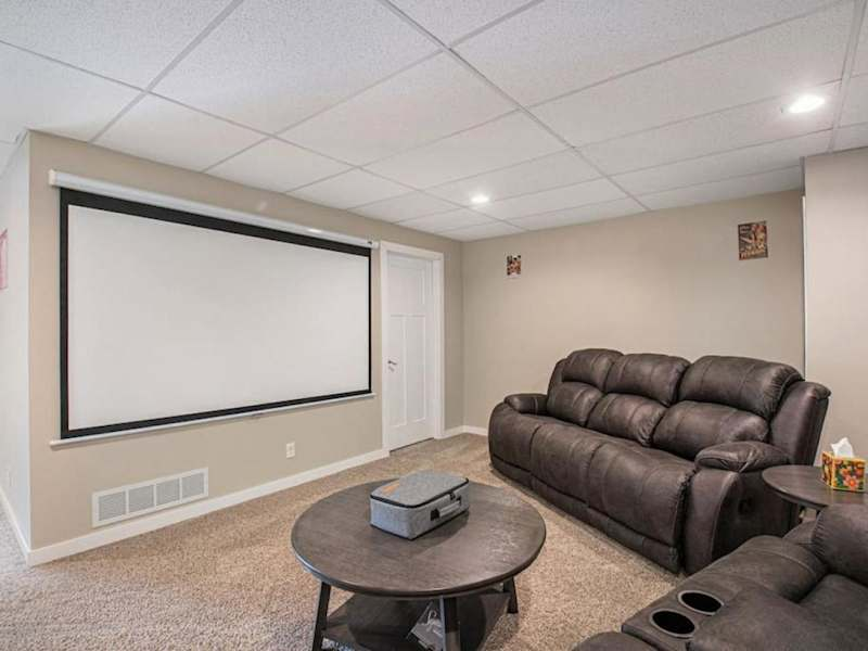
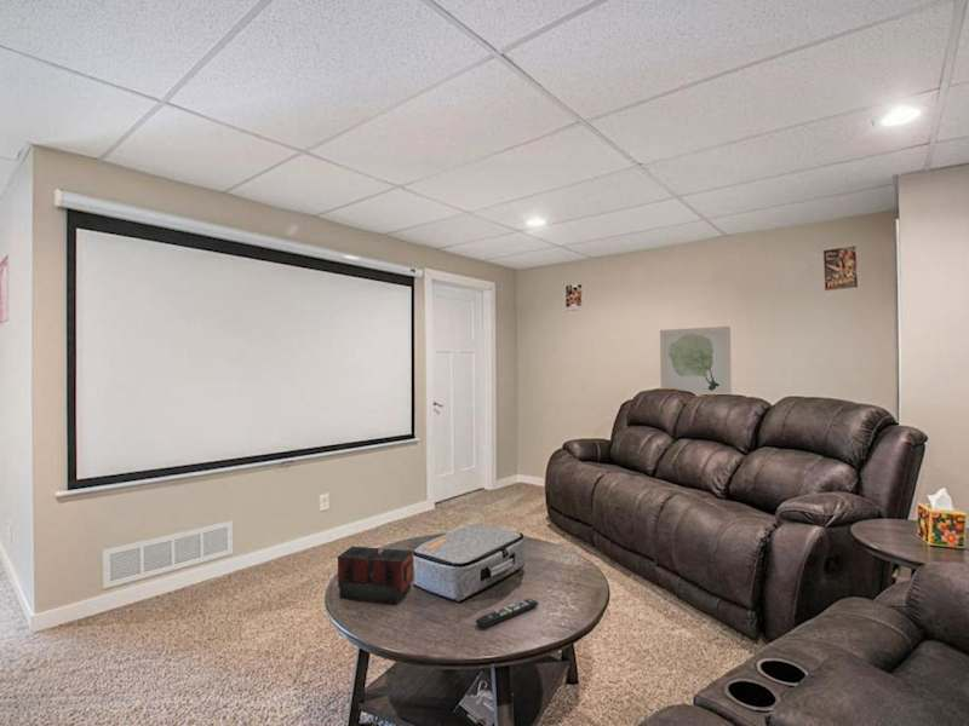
+ wall art (694, 362)
+ remote control (508, 612)
+ speaker (375, 572)
